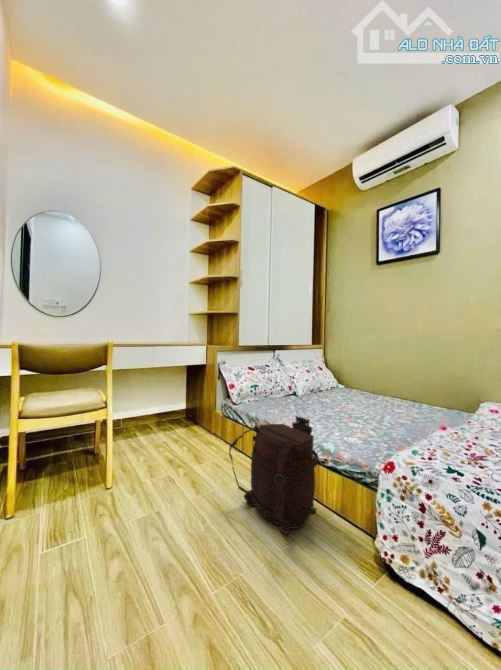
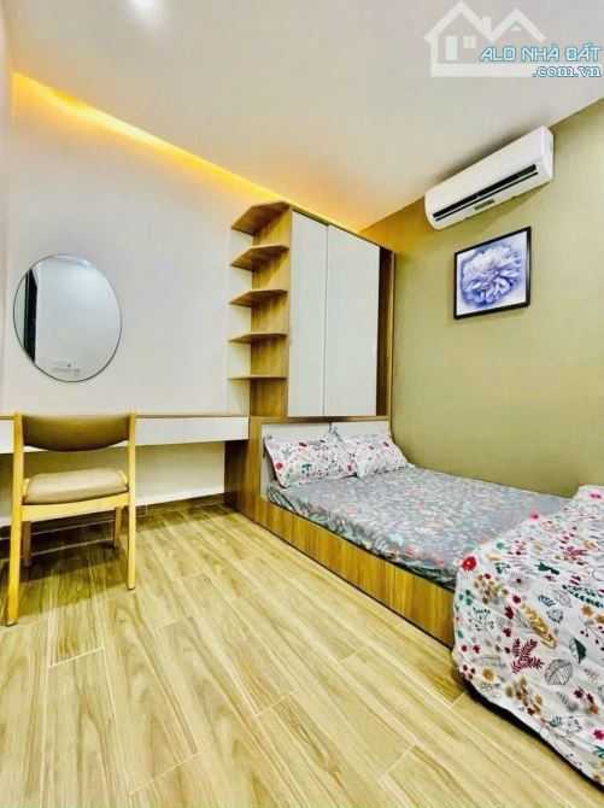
- backpack (281, 466)
